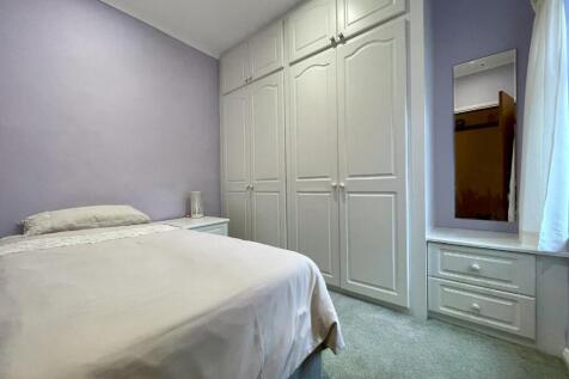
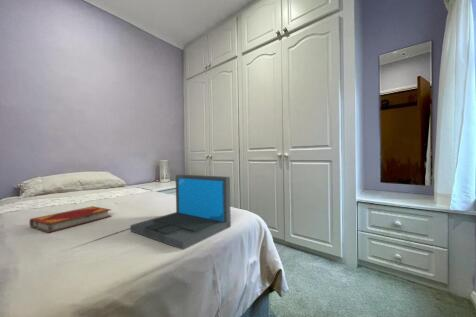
+ laptop (181, 203)
+ hardback book (73, 217)
